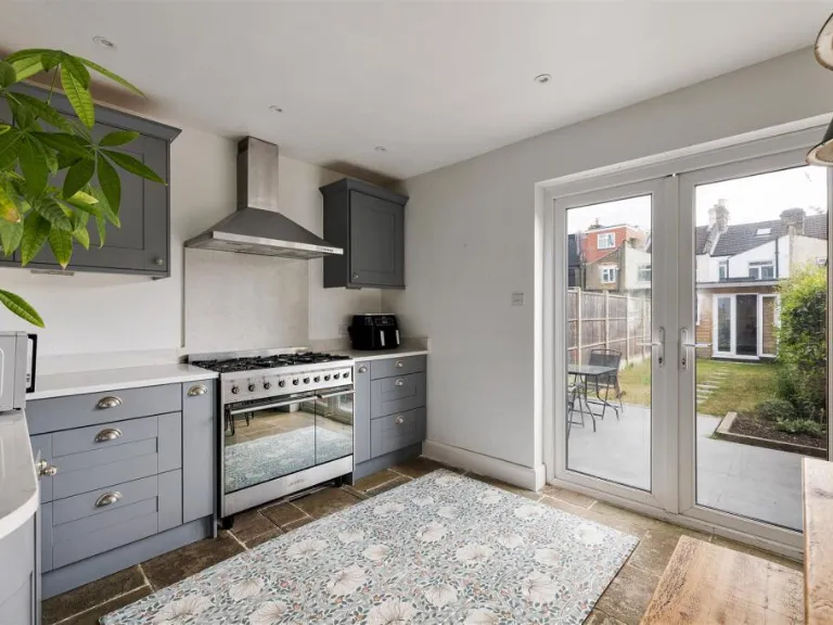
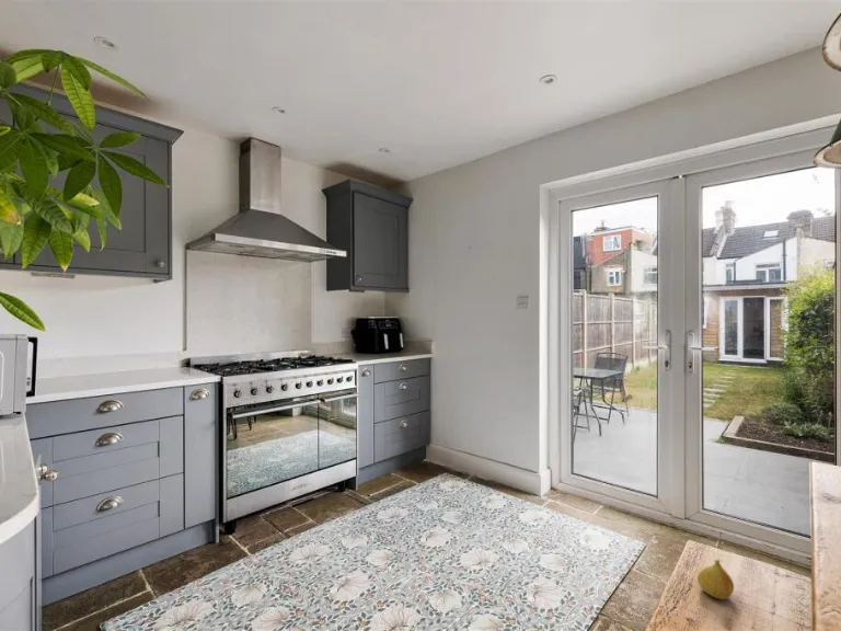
+ fruit (715, 576)
